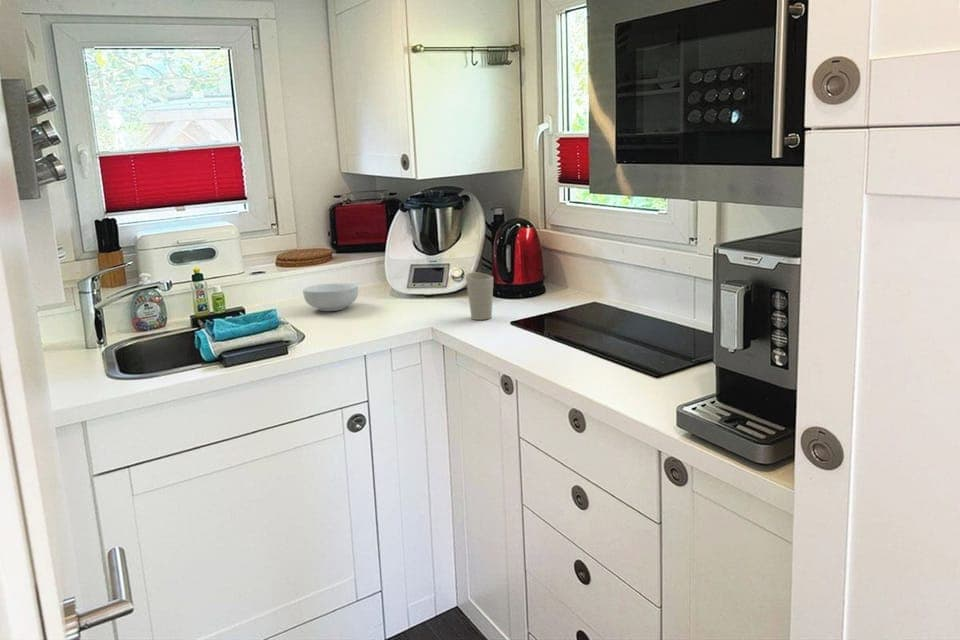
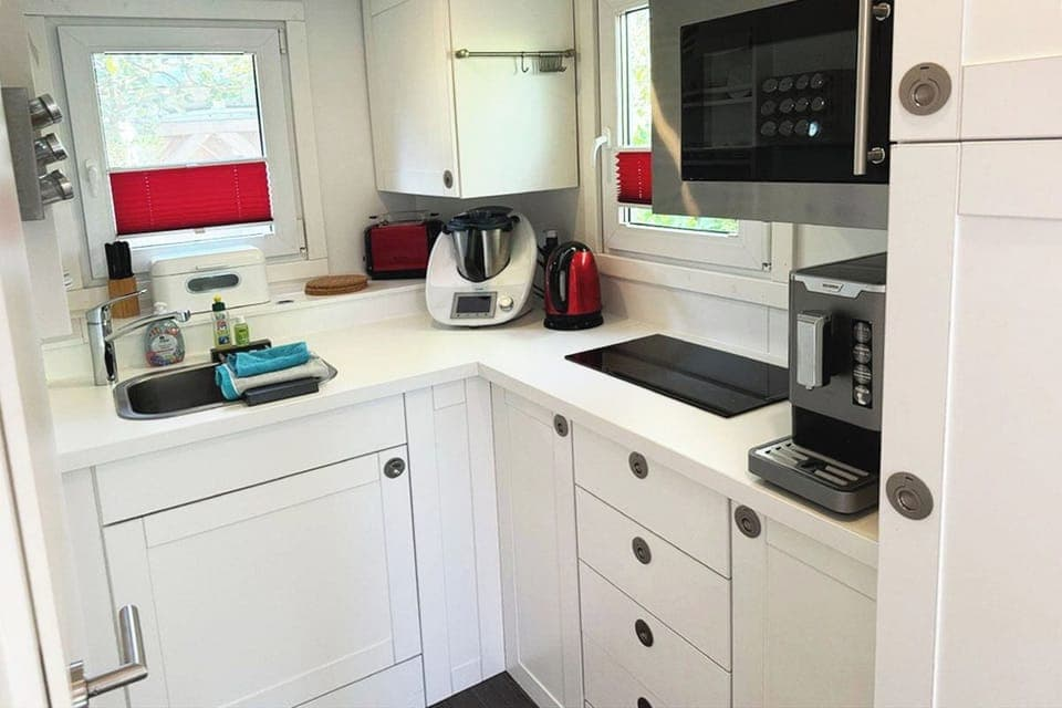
- cereal bowl (331, 298)
- cup (480, 295)
